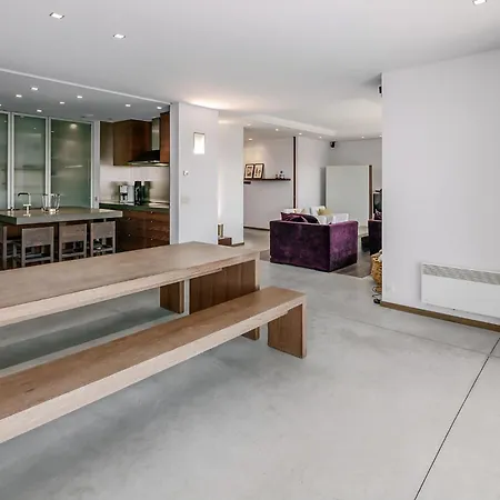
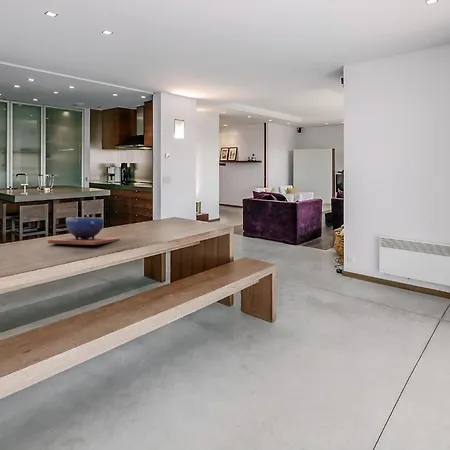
+ decorative bowl (85, 229)
